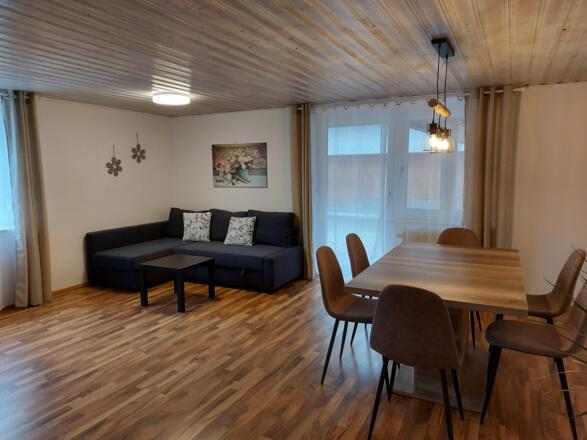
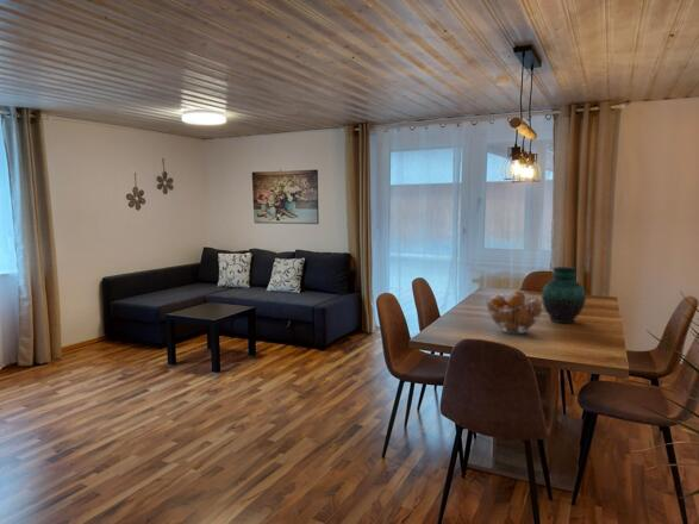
+ vase (563, 294)
+ fruit basket (513, 311)
